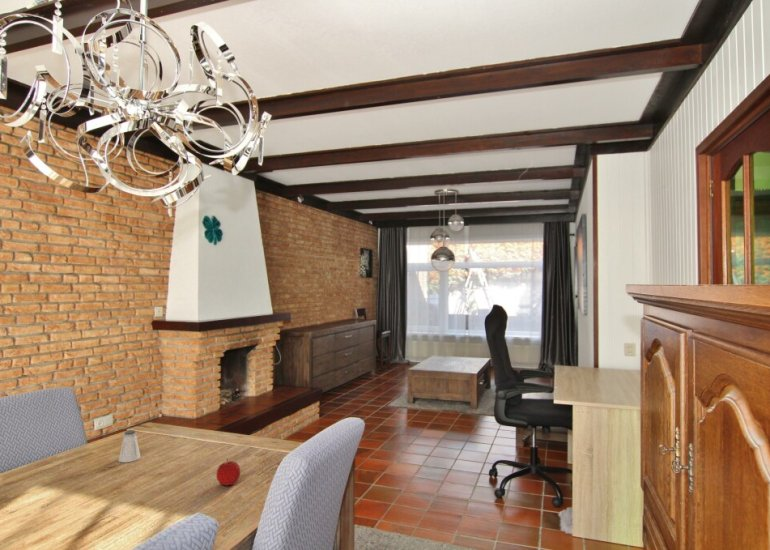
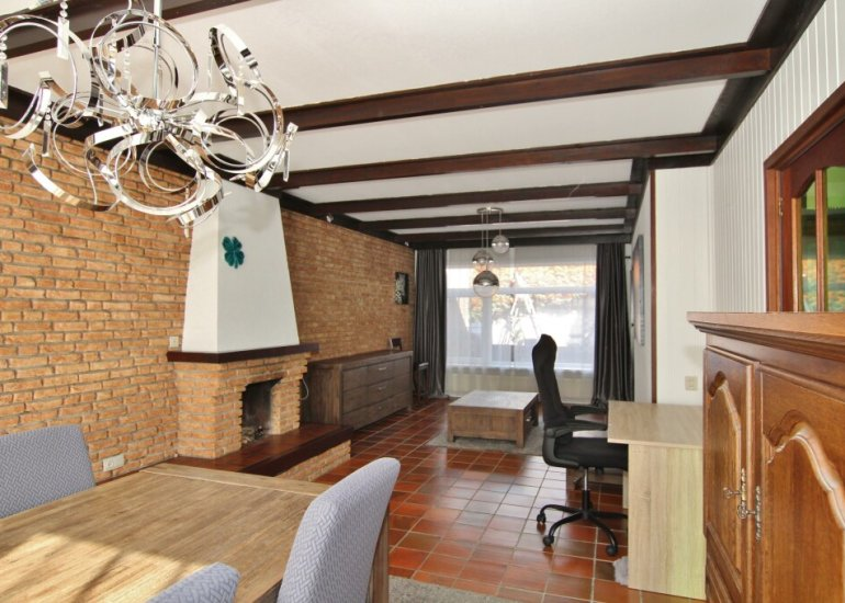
- apple (228, 471)
- saltshaker (129, 445)
